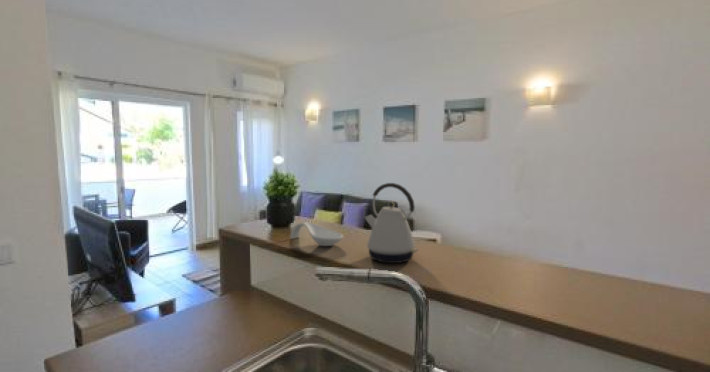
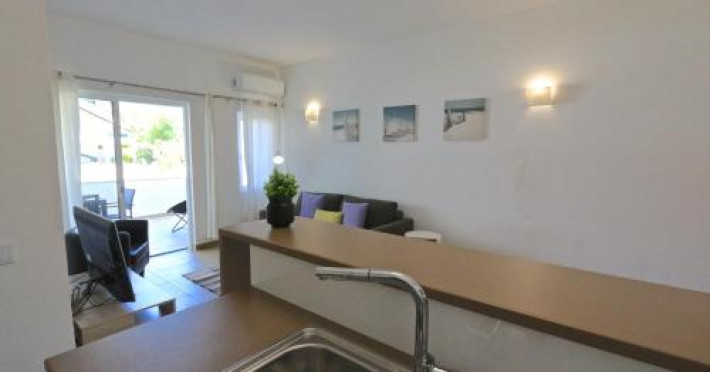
- kettle (389, 220)
- spoon rest (315, 233)
